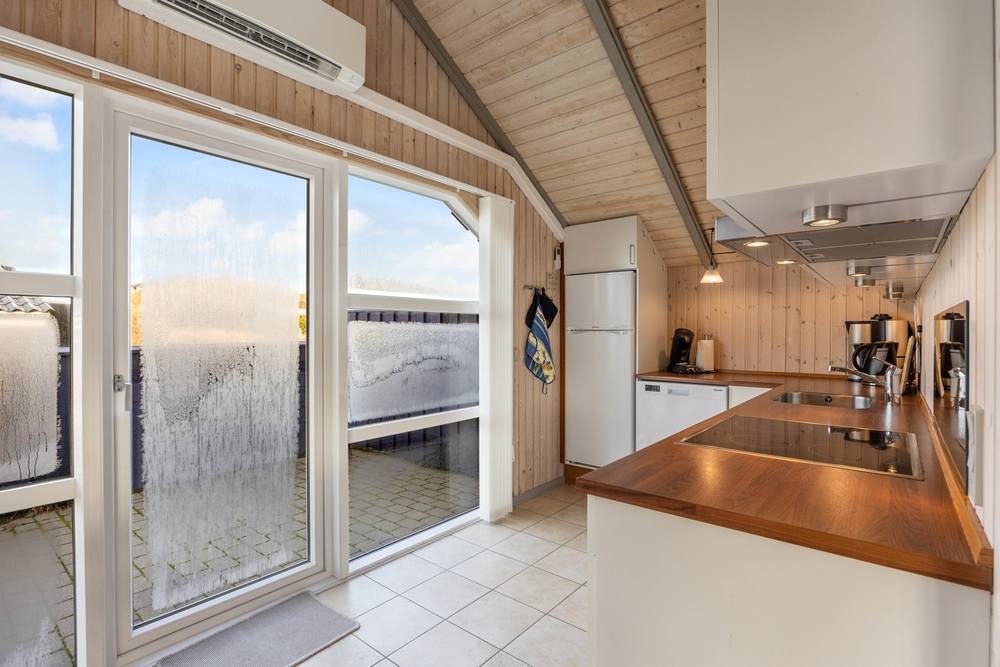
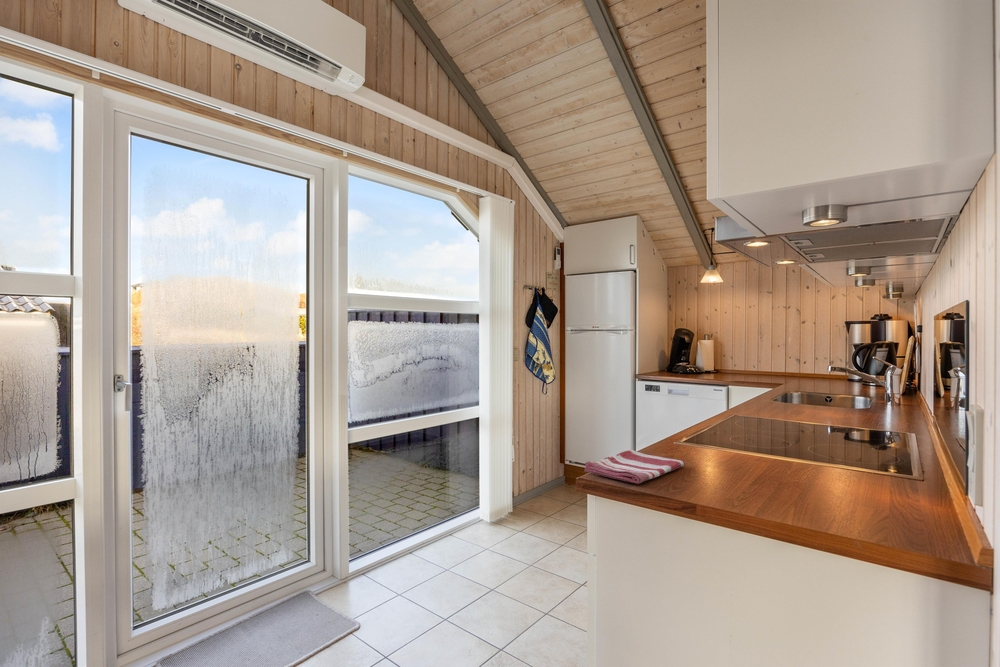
+ dish towel (635, 464)
